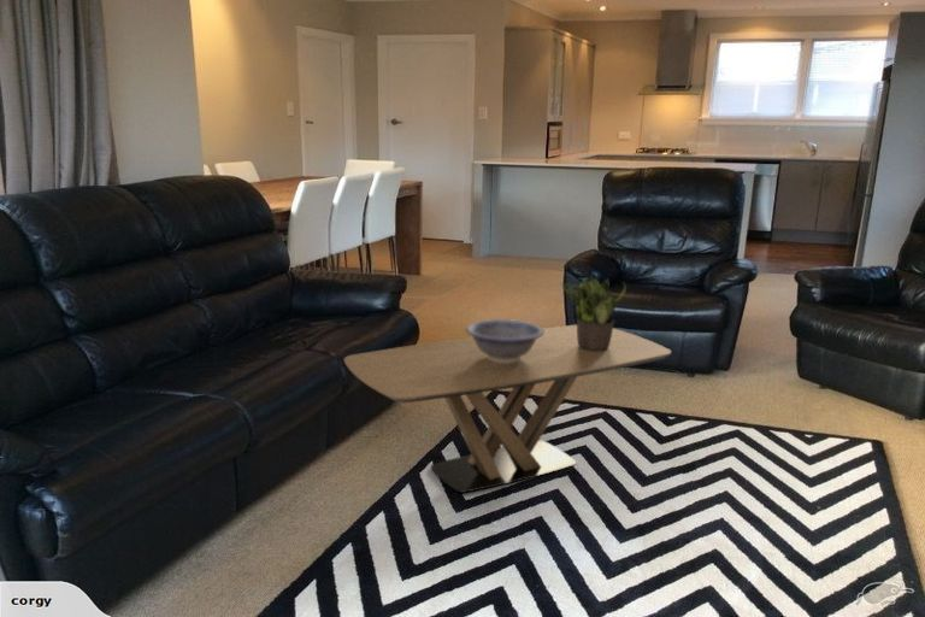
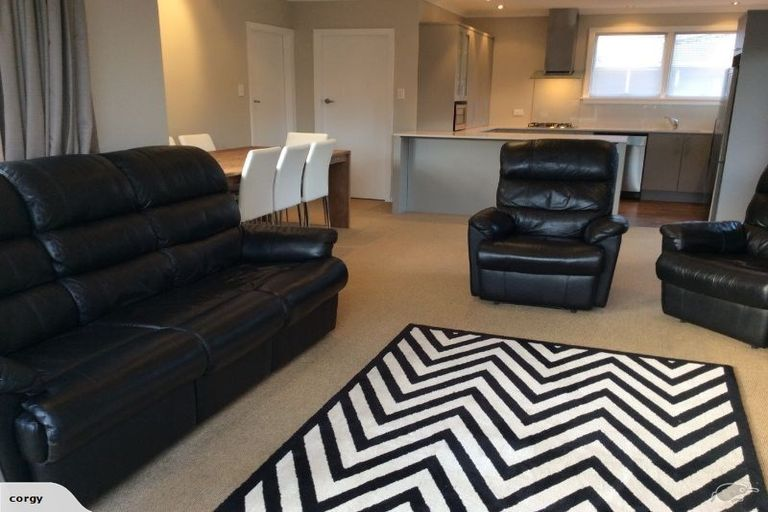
- coffee table (511, 410)
- decorative bowl (503, 342)
- potted plant (594, 307)
